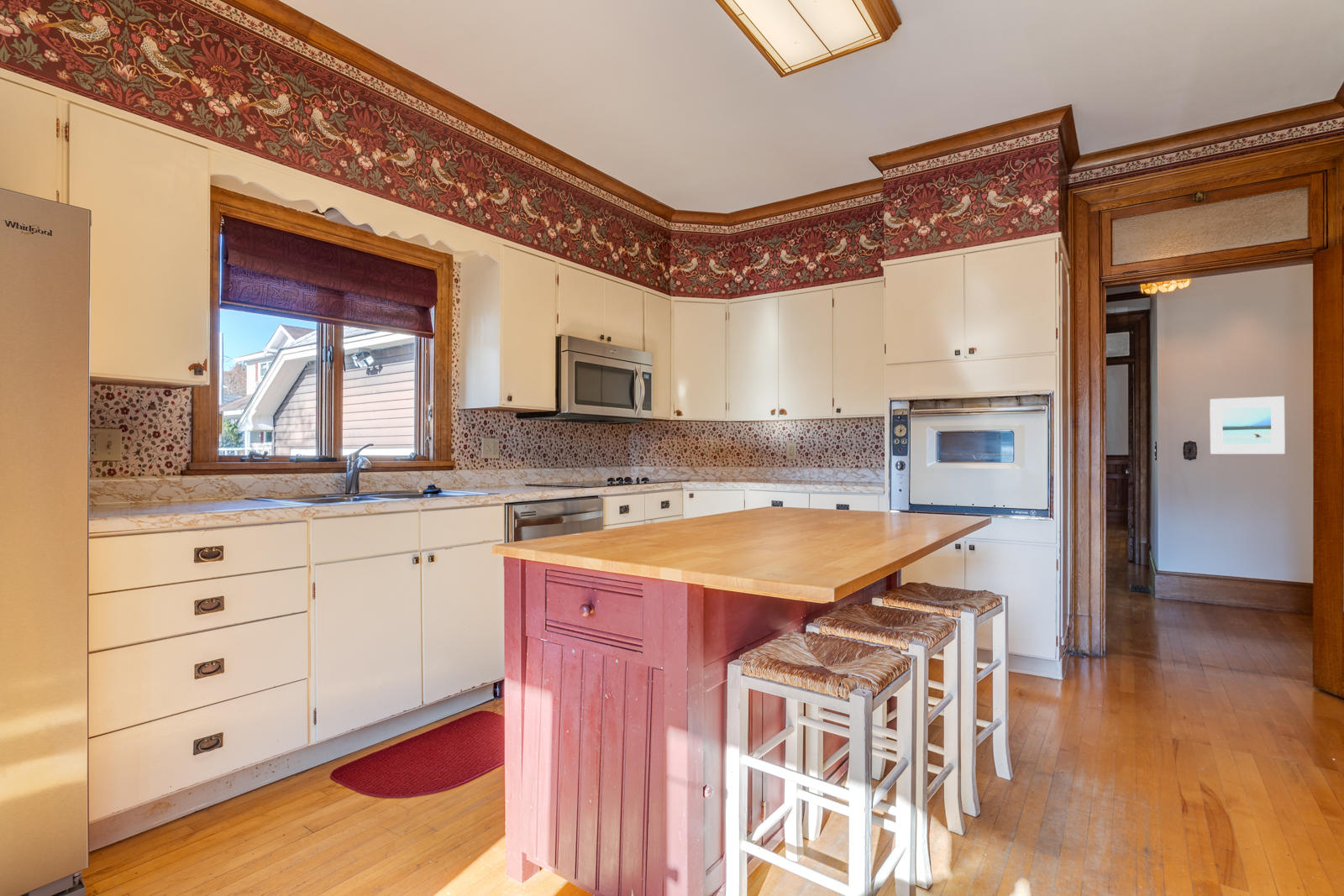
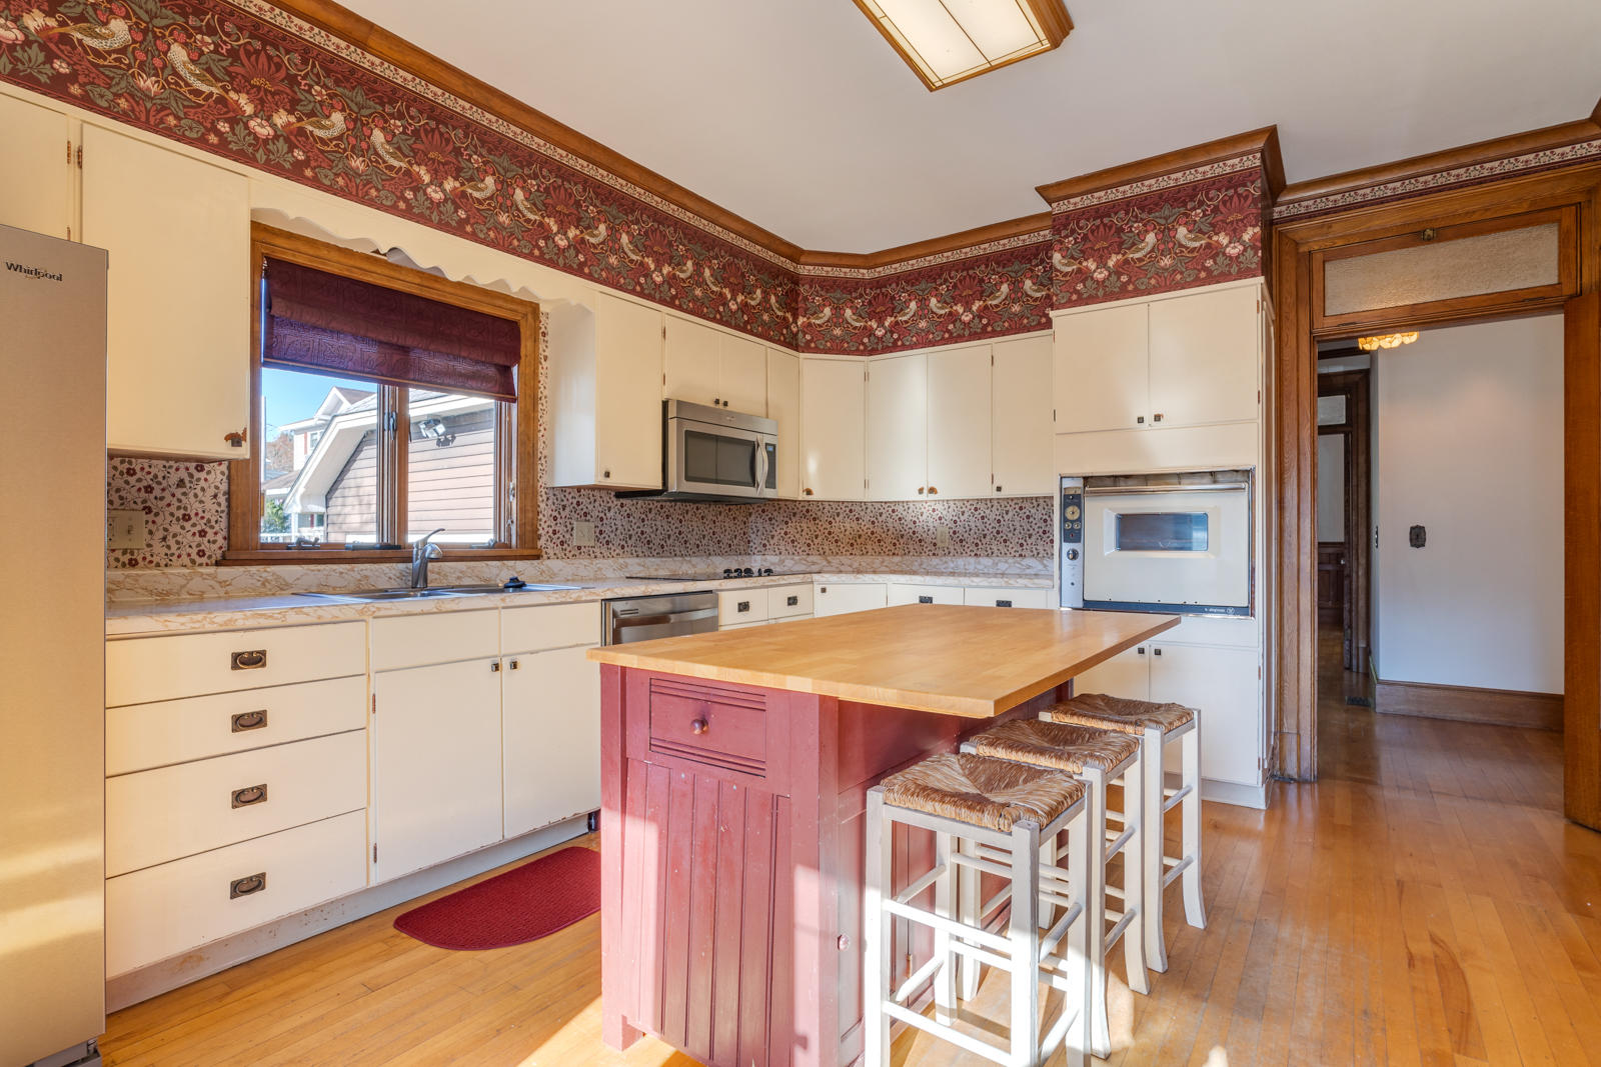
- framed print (1246, 426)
